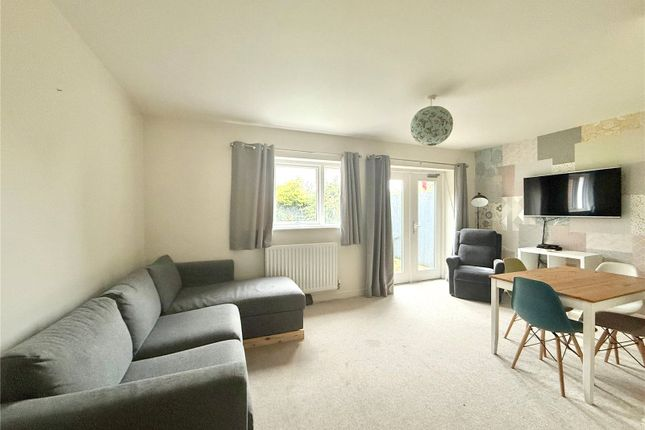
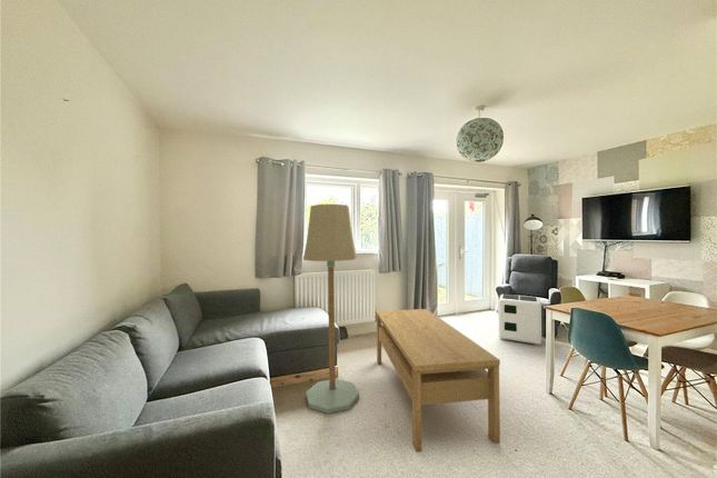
+ floor lamp (331, 301)
+ air purifier (519, 318)
+ coffee table (422, 360)
